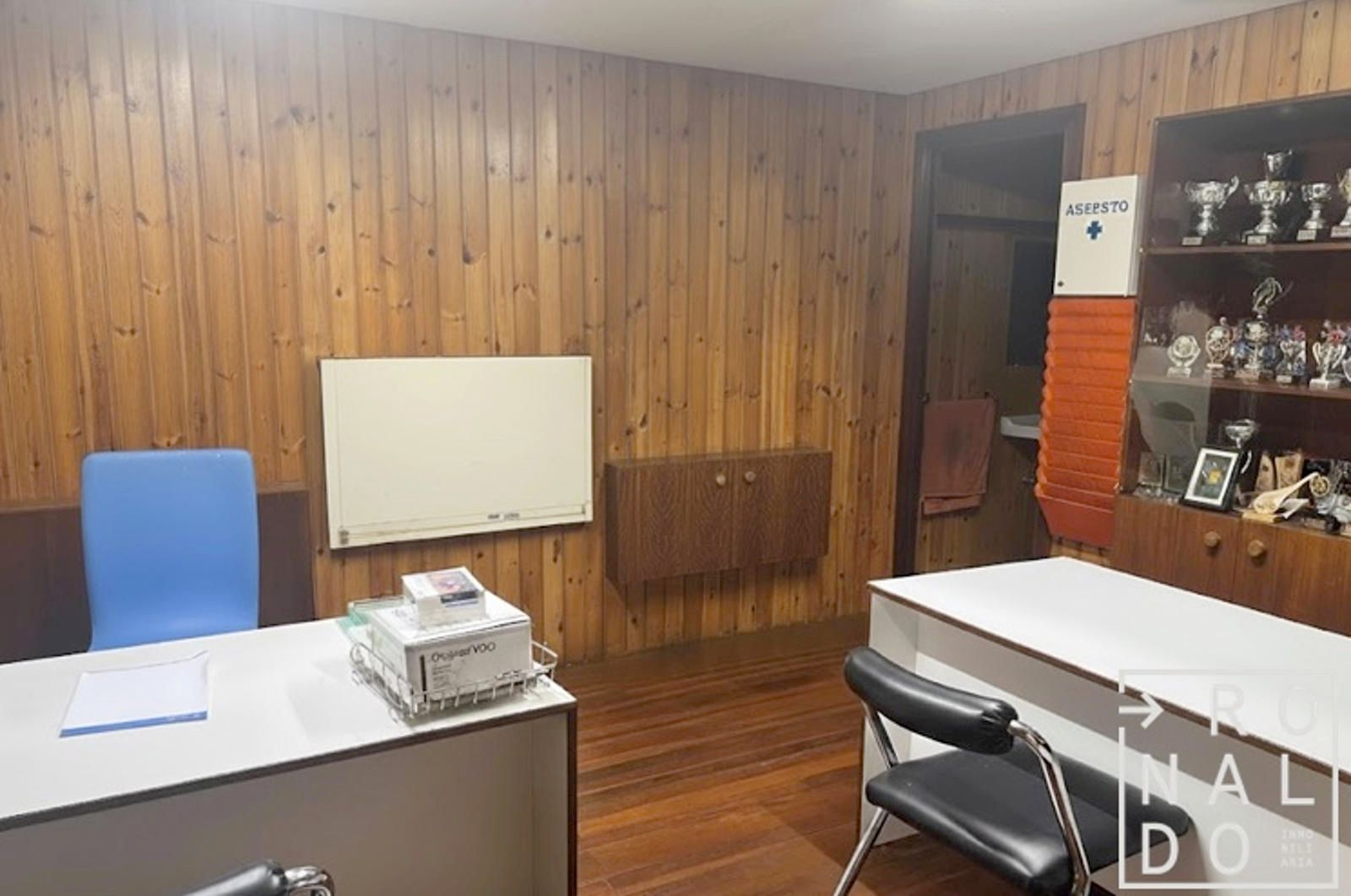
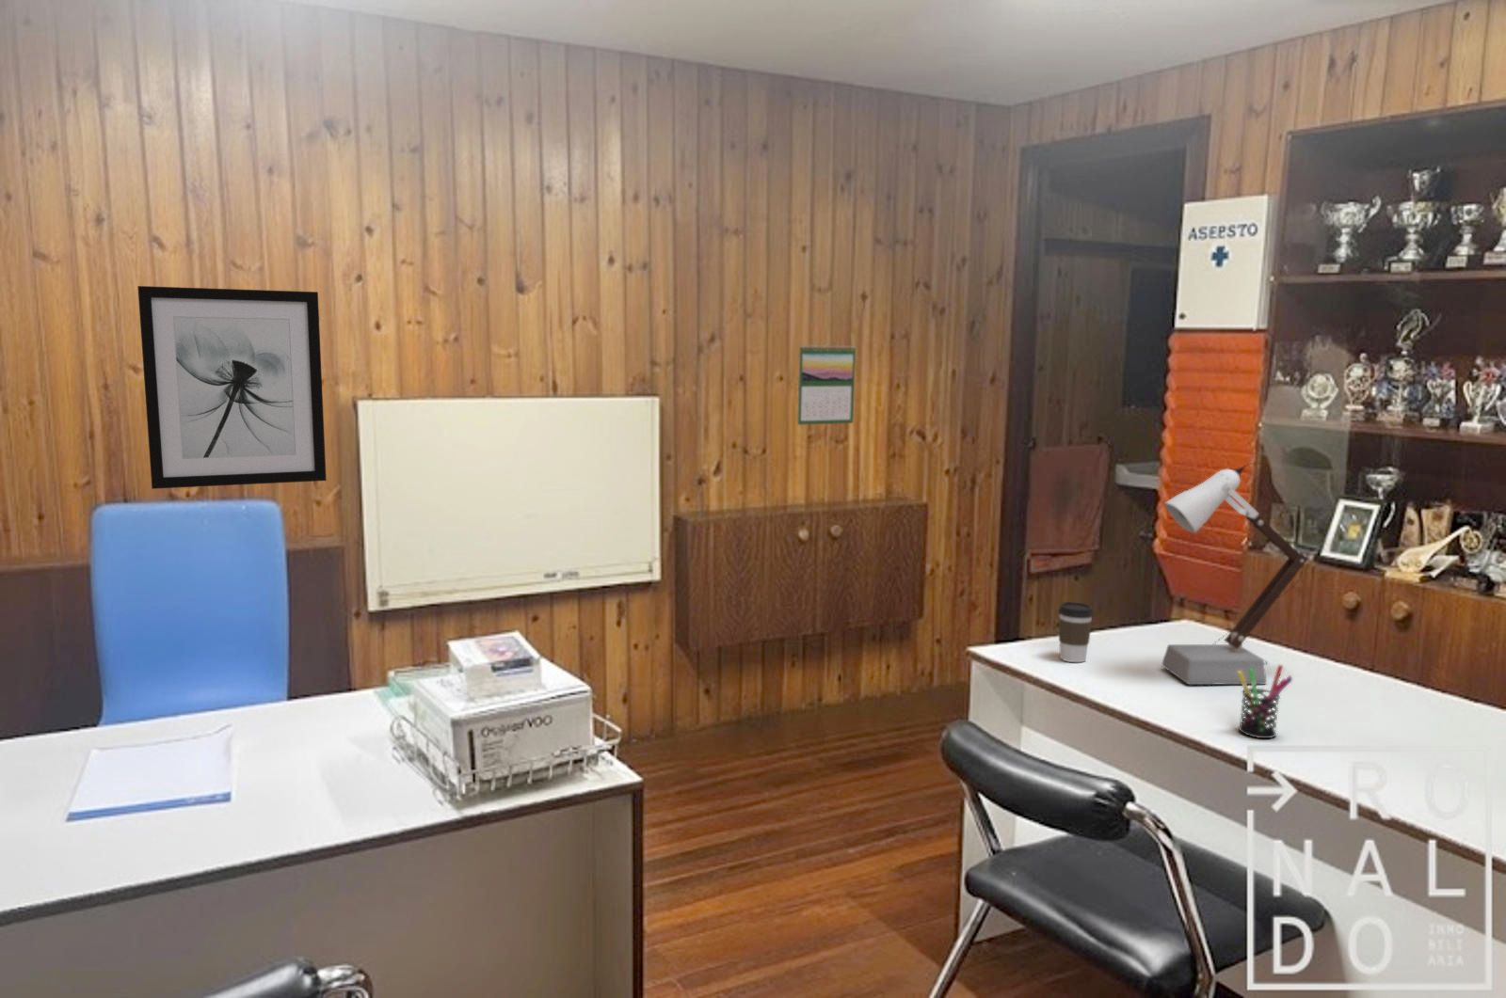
+ wall art (236, 388)
+ calendar (826, 384)
+ pen holder (1261, 698)
+ coffee cup (1073, 632)
+ desk lamp (1262, 590)
